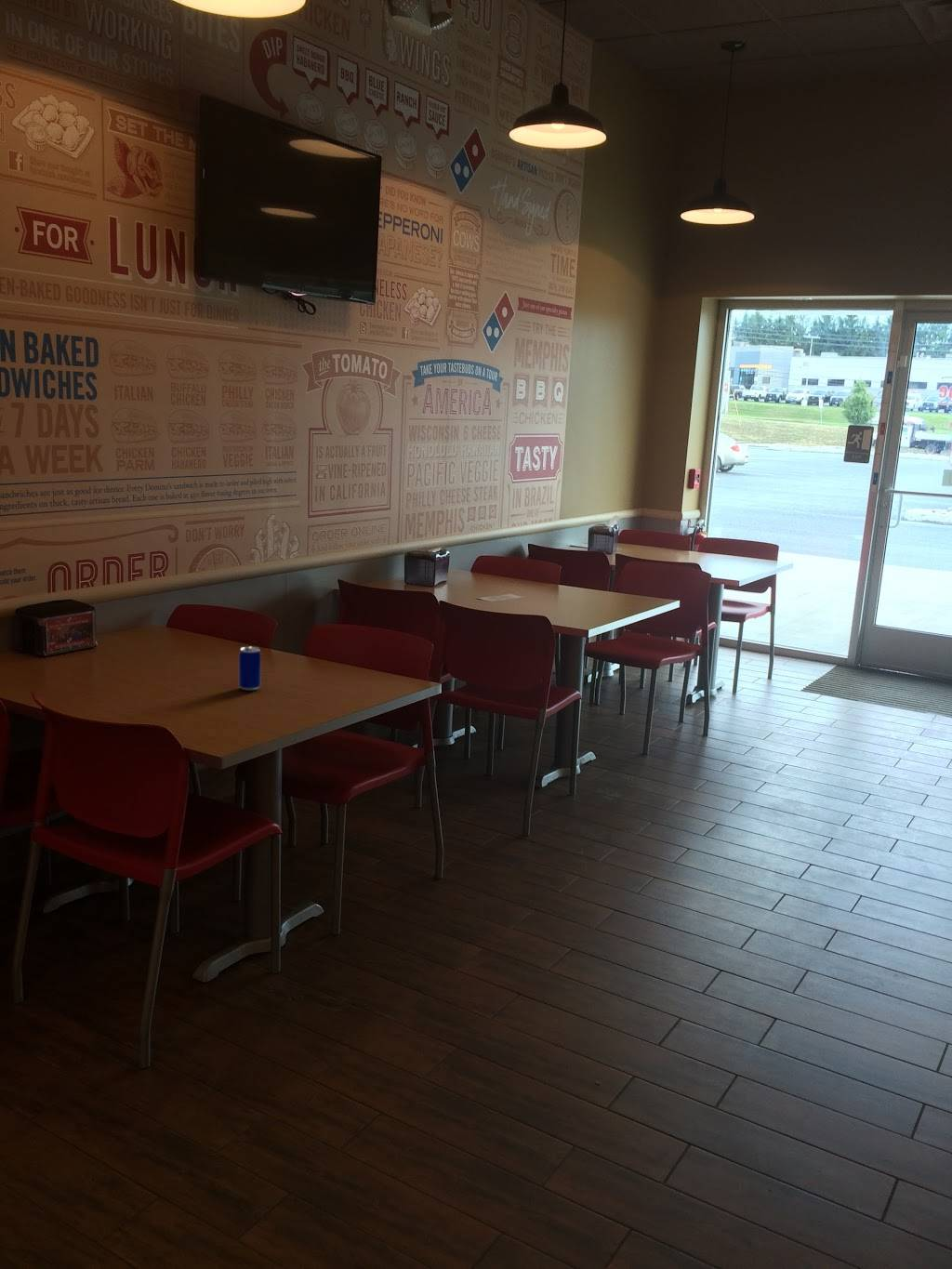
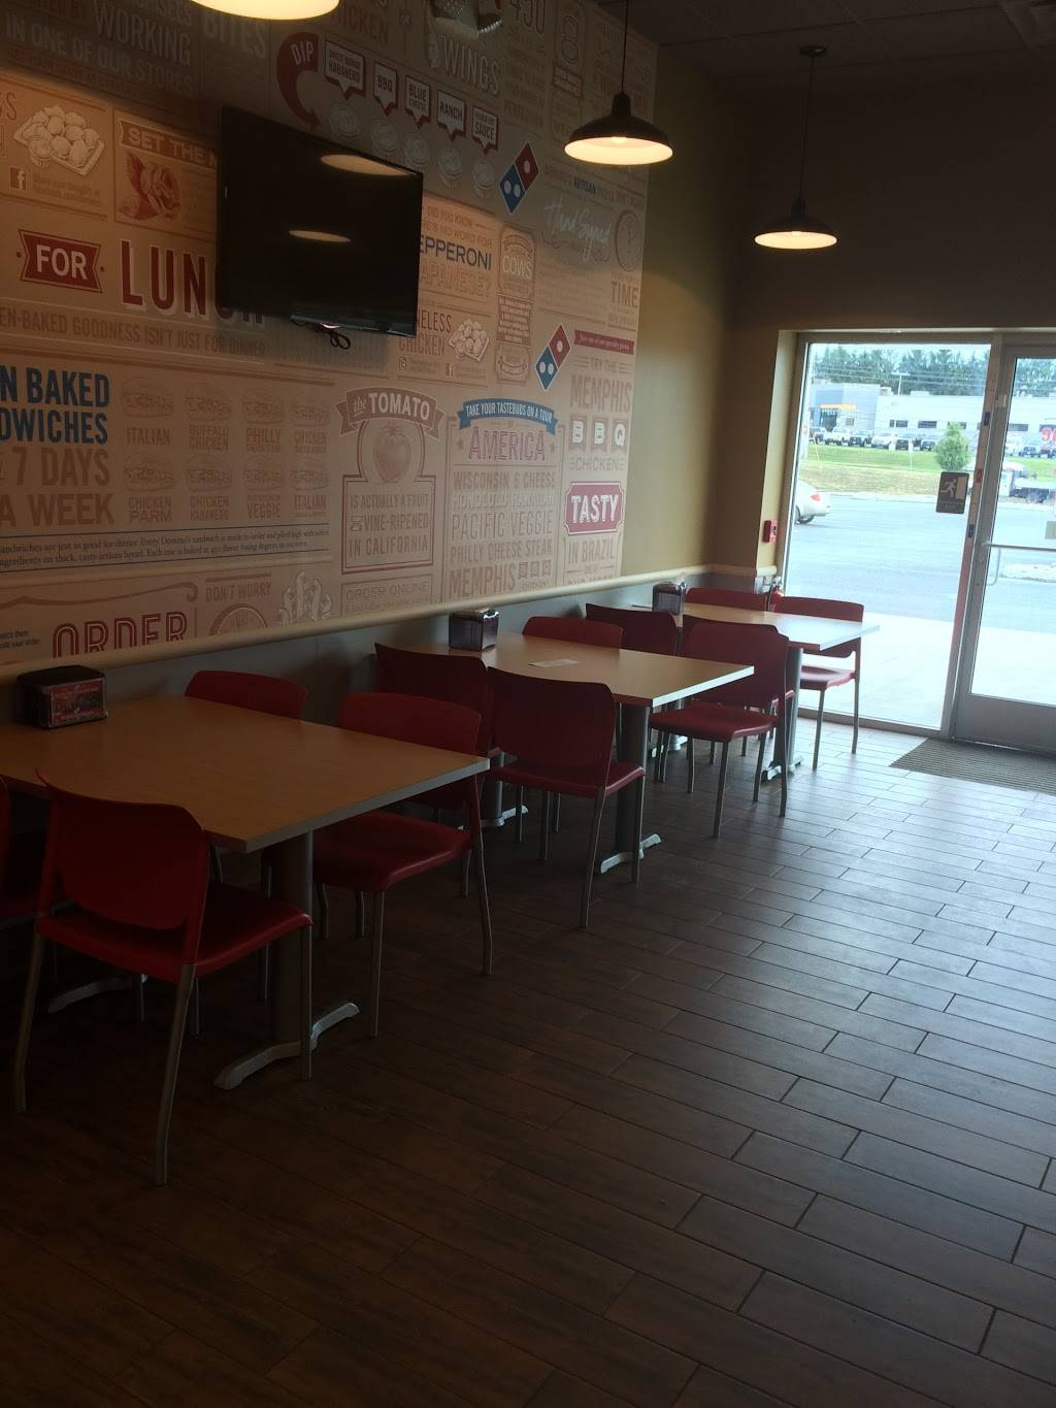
- beer can (249, 668)
